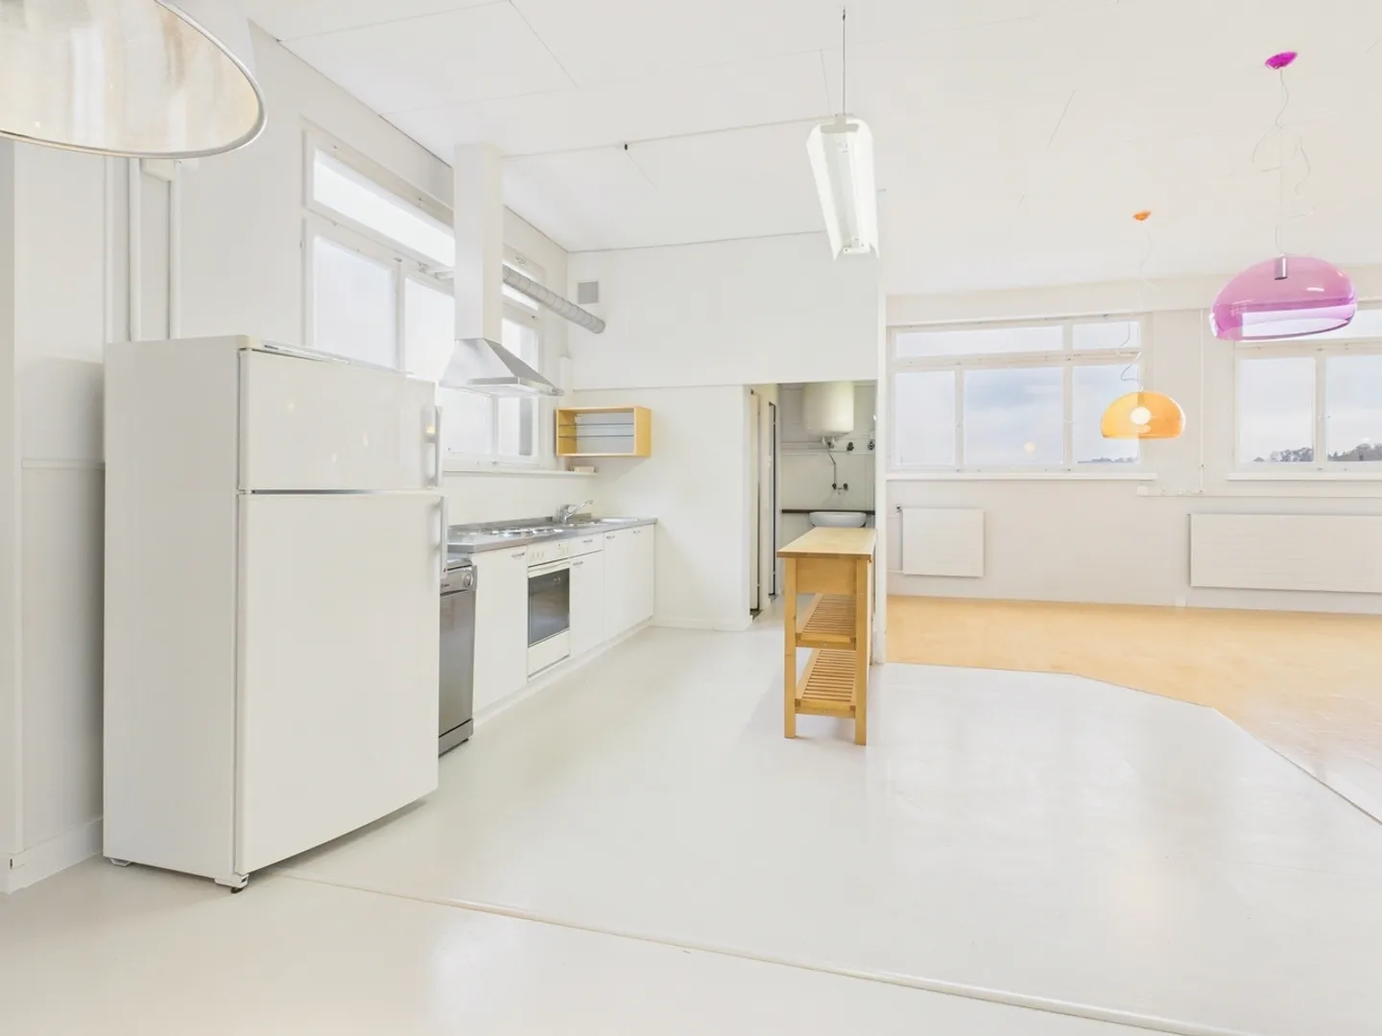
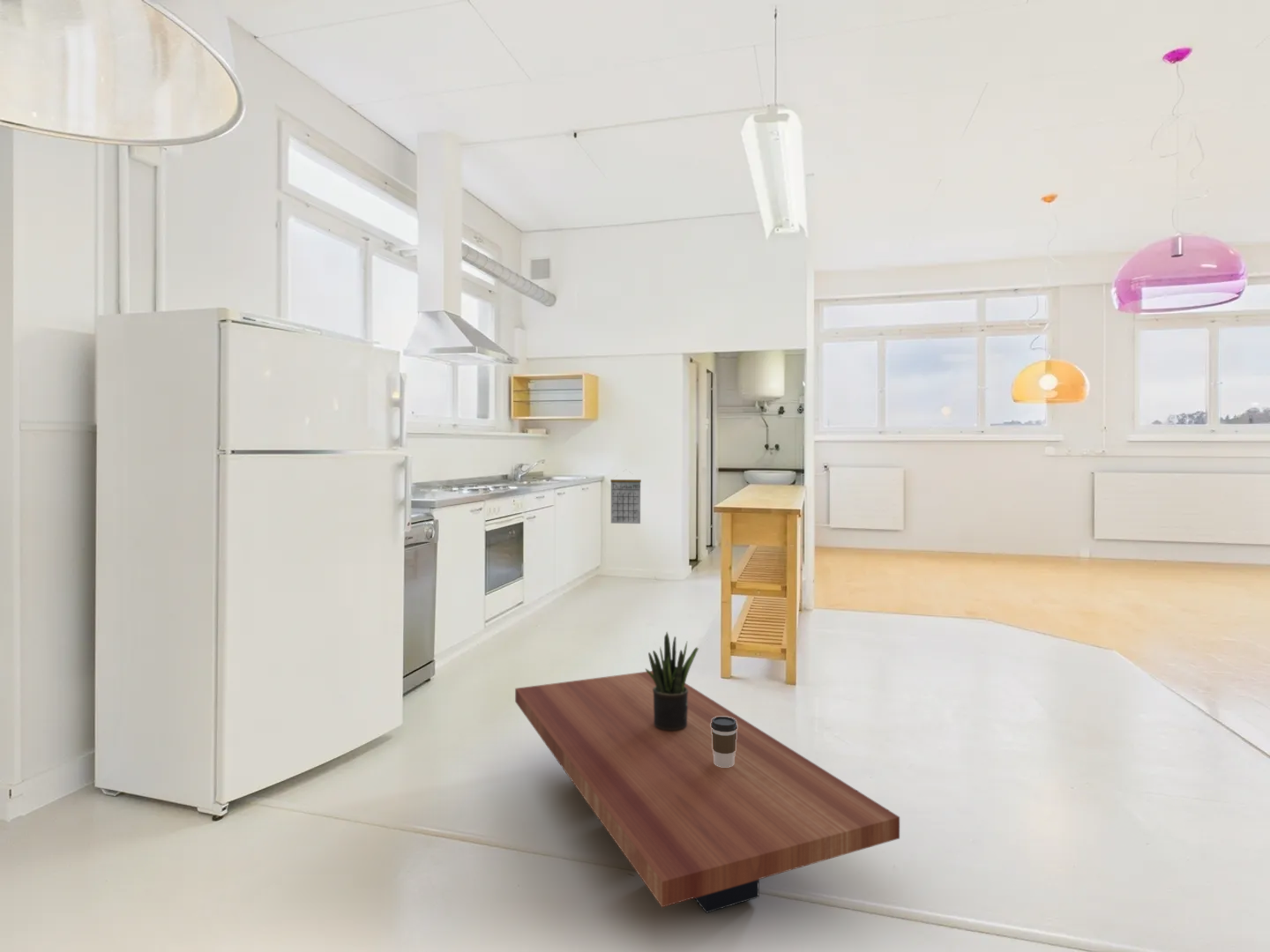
+ potted plant (675, 678)
+ coffee table (662, 781)
+ calendar (625, 496)
+ coffee cup (723, 740)
